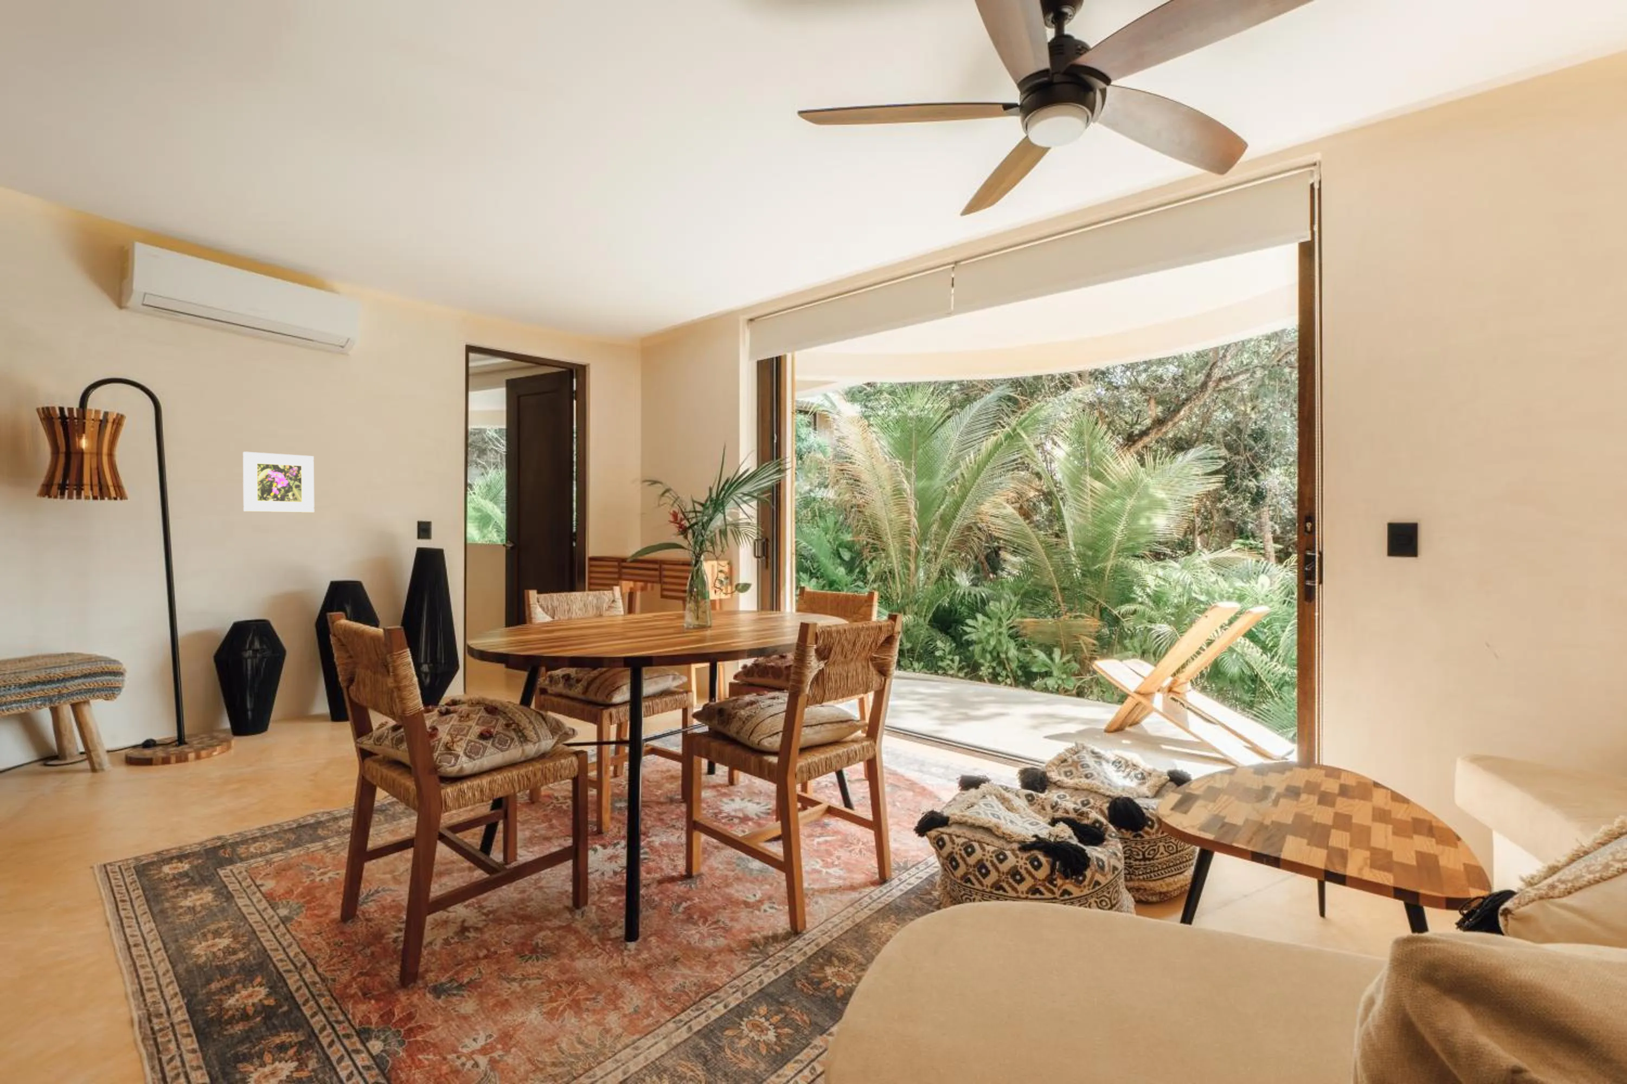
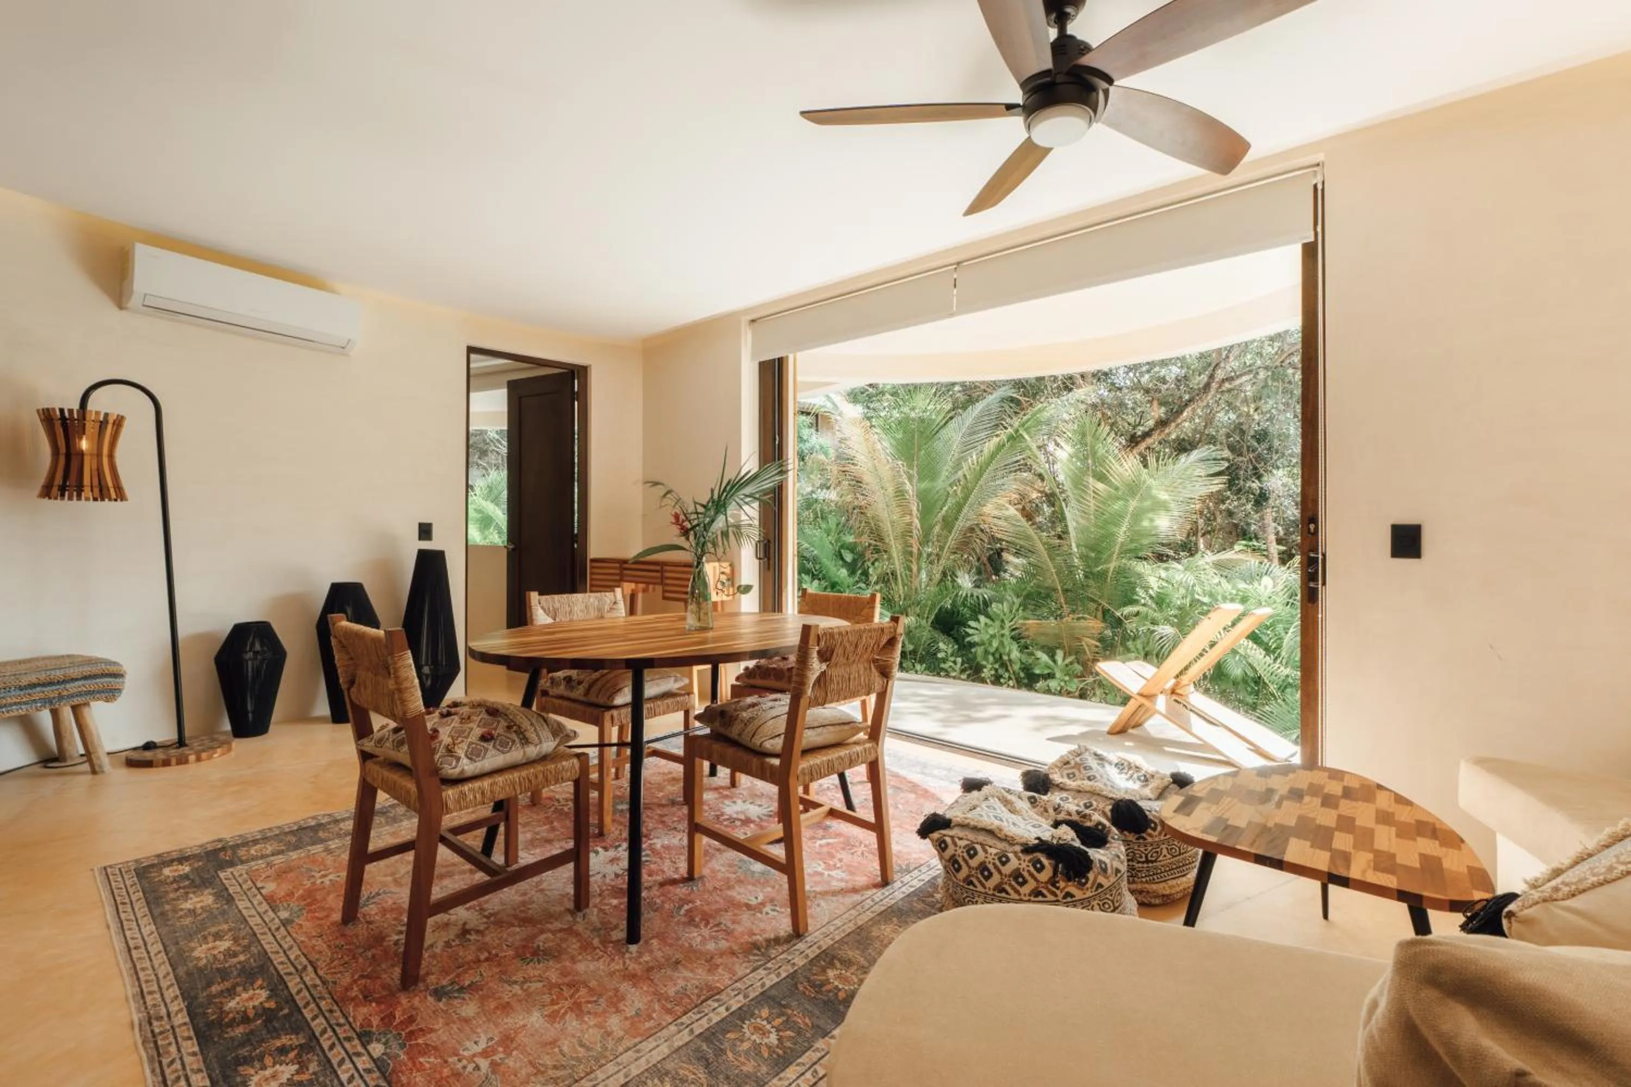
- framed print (280, 483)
